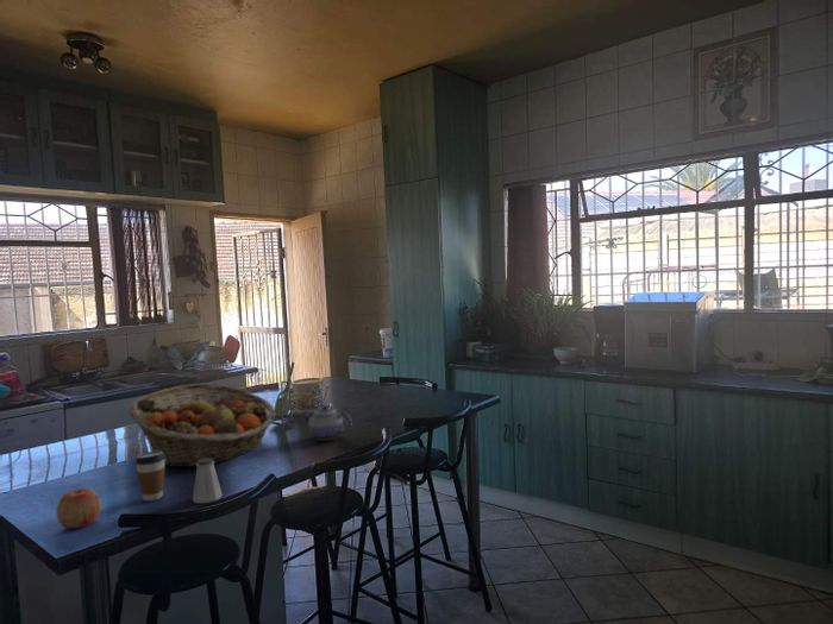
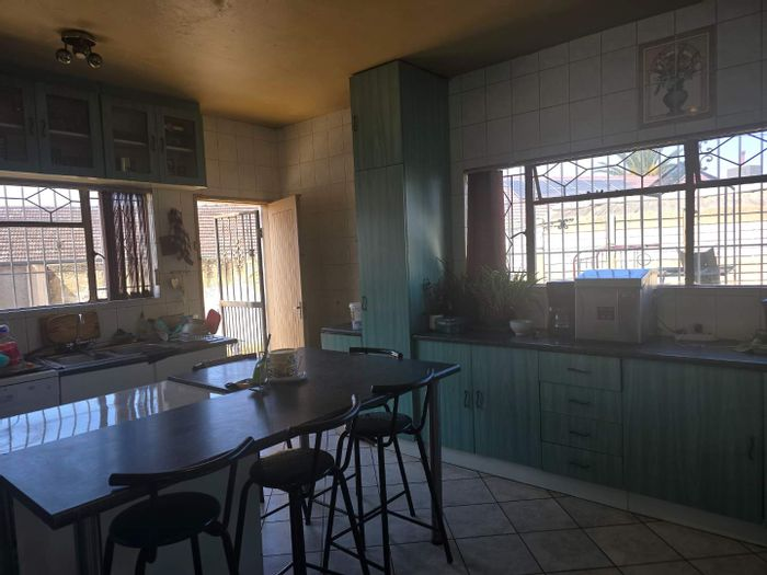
- apple (79, 508)
- coffee cup (151, 475)
- fruit basket (206, 421)
- teapot (325, 421)
- saltshaker (206, 479)
